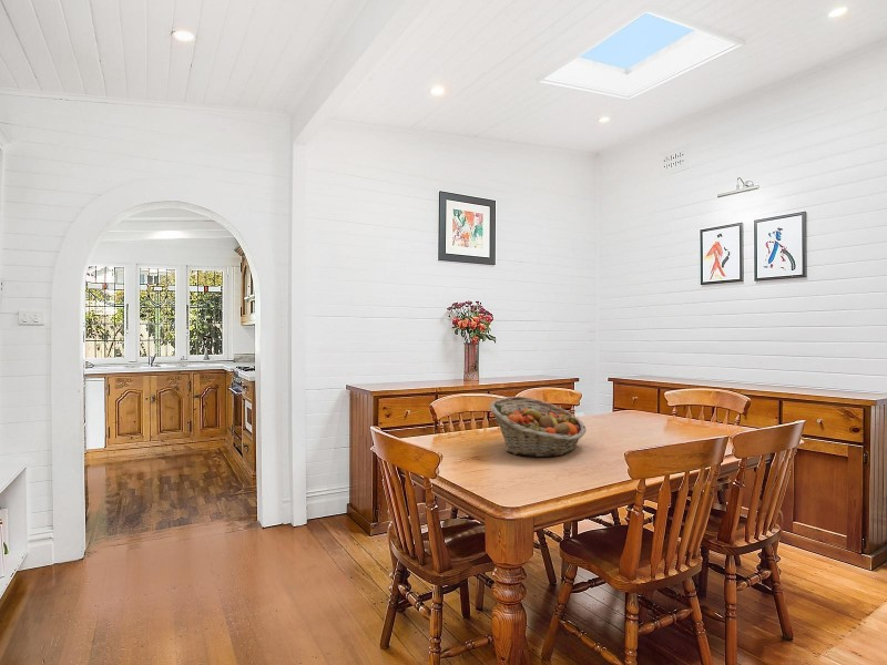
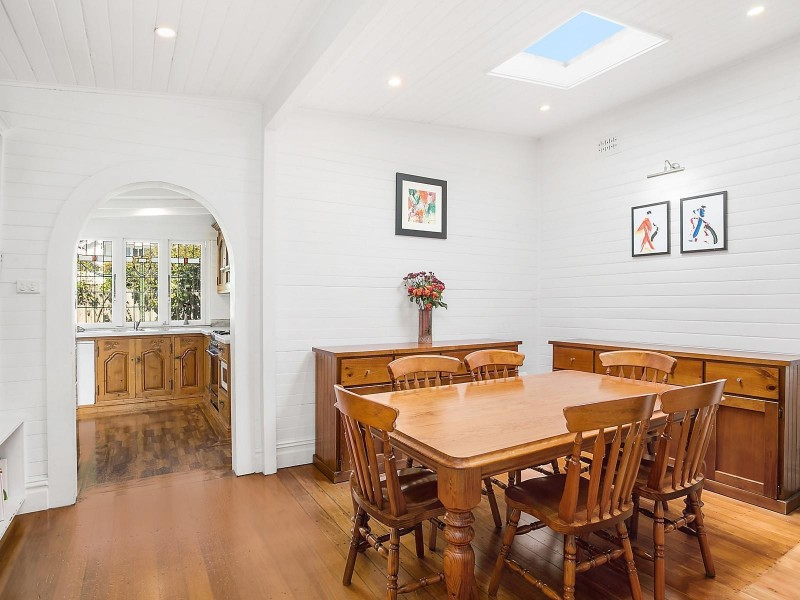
- fruit basket (537, 424)
